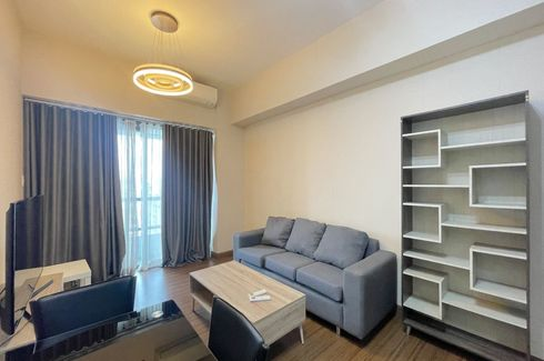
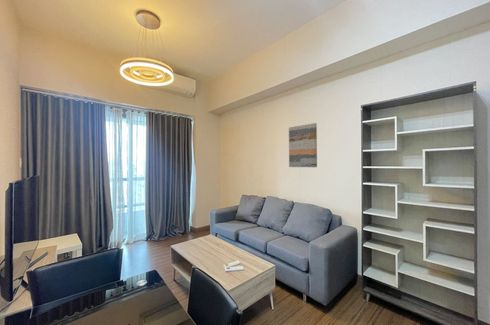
+ wall art (302, 146)
